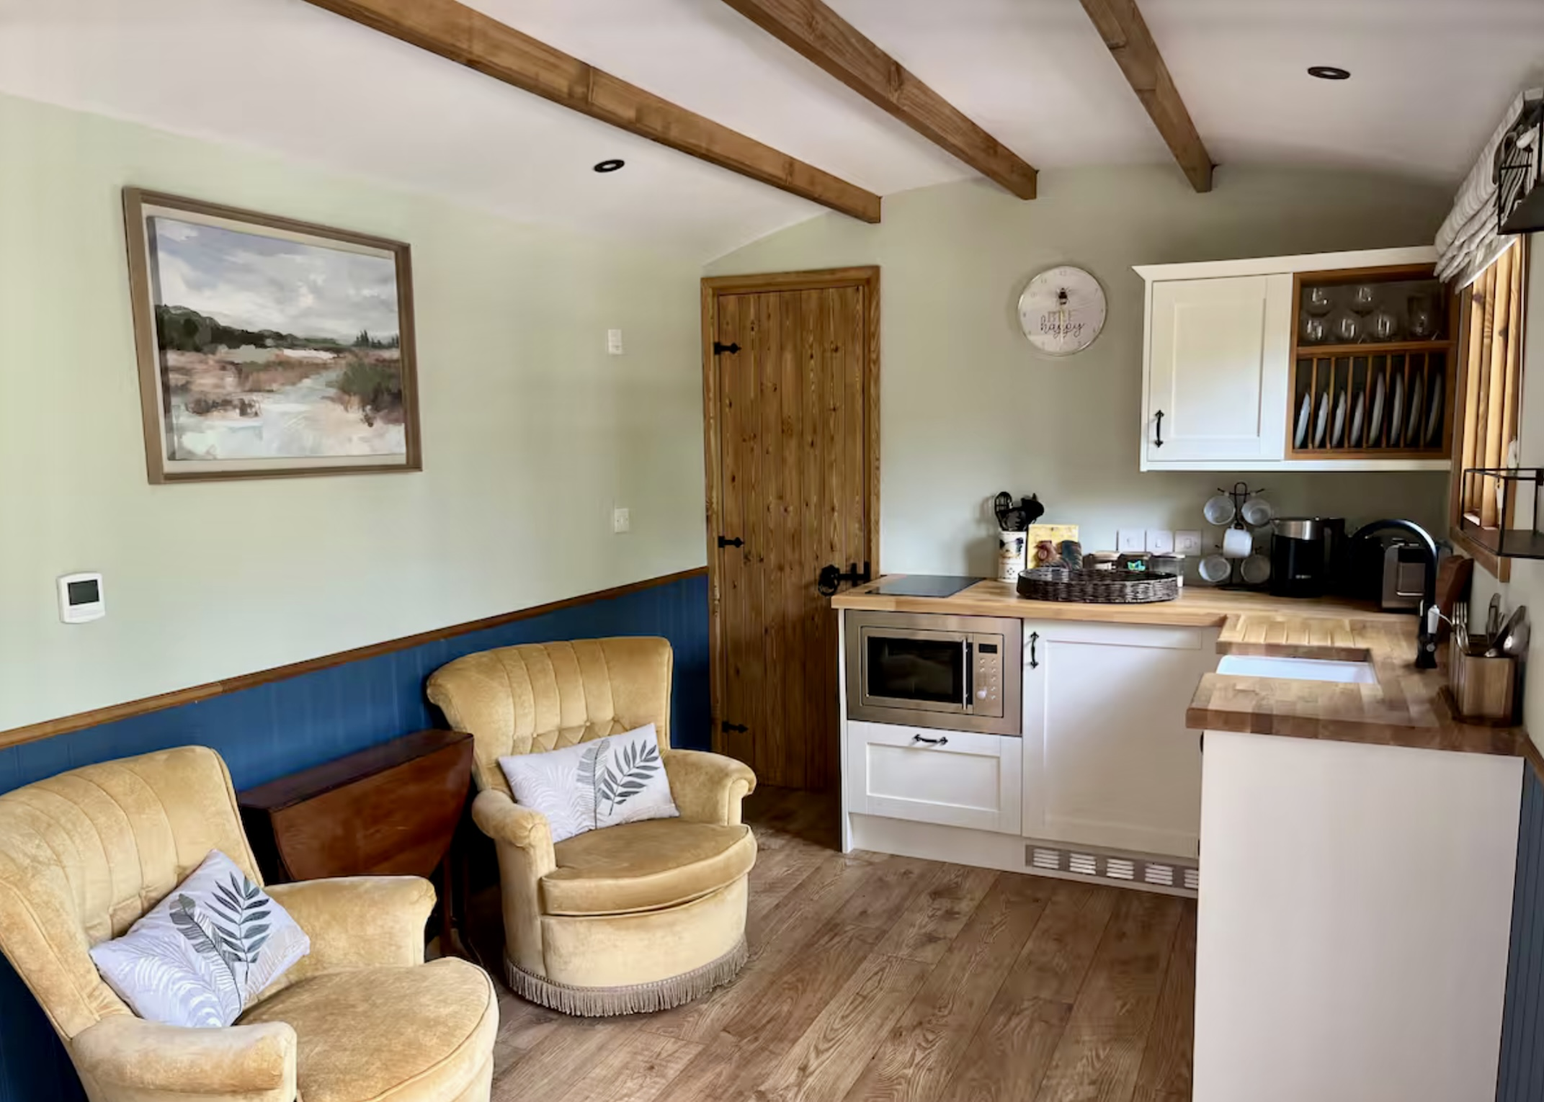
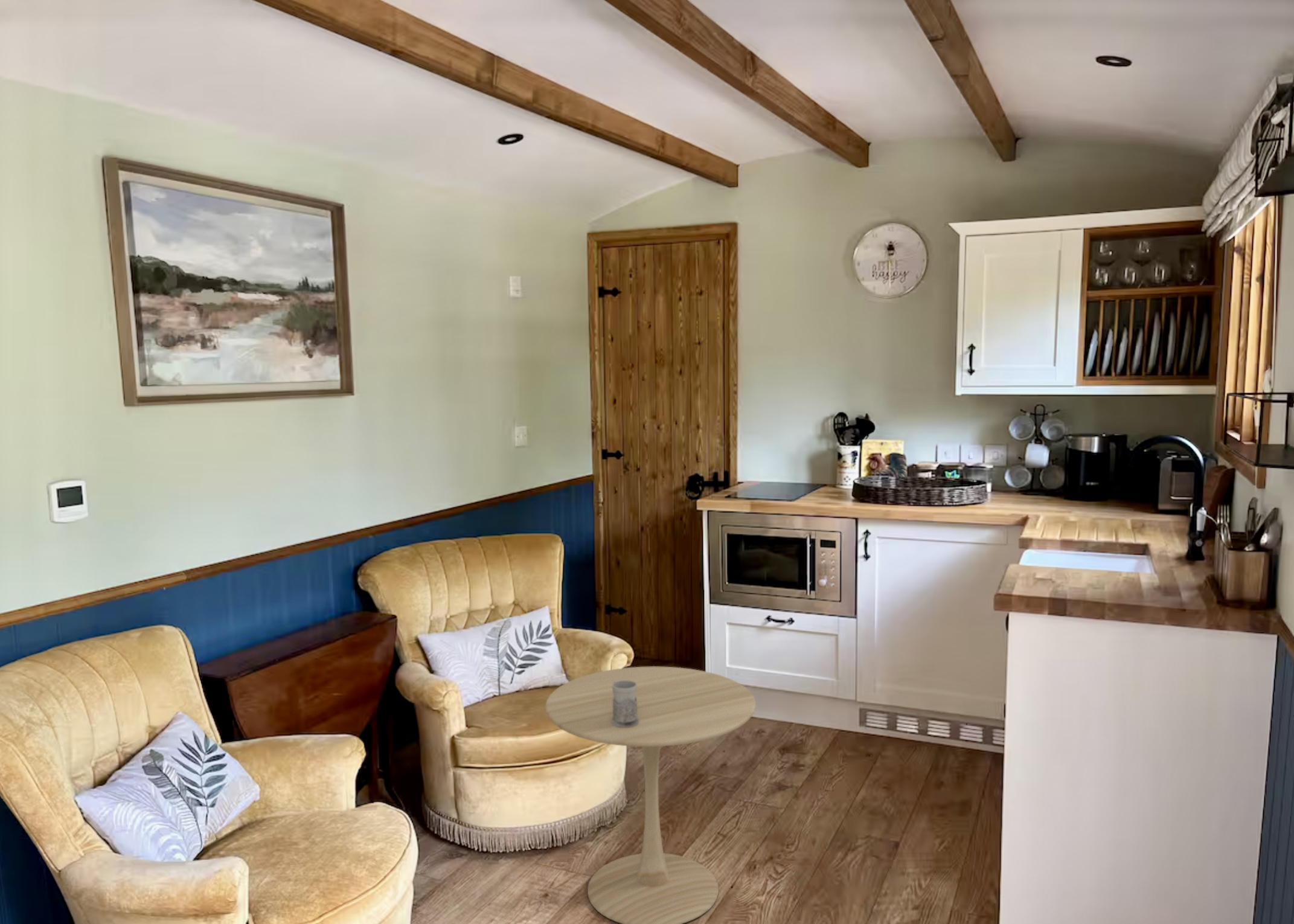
+ mug (622, 700)
+ side table (652, 795)
